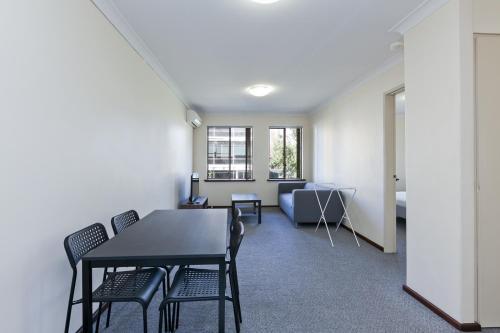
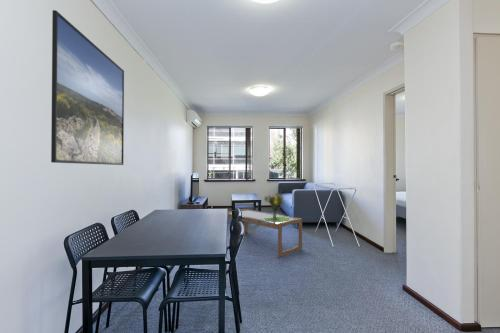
+ coffee table (261, 225)
+ bouquet (274, 204)
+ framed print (96, 105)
